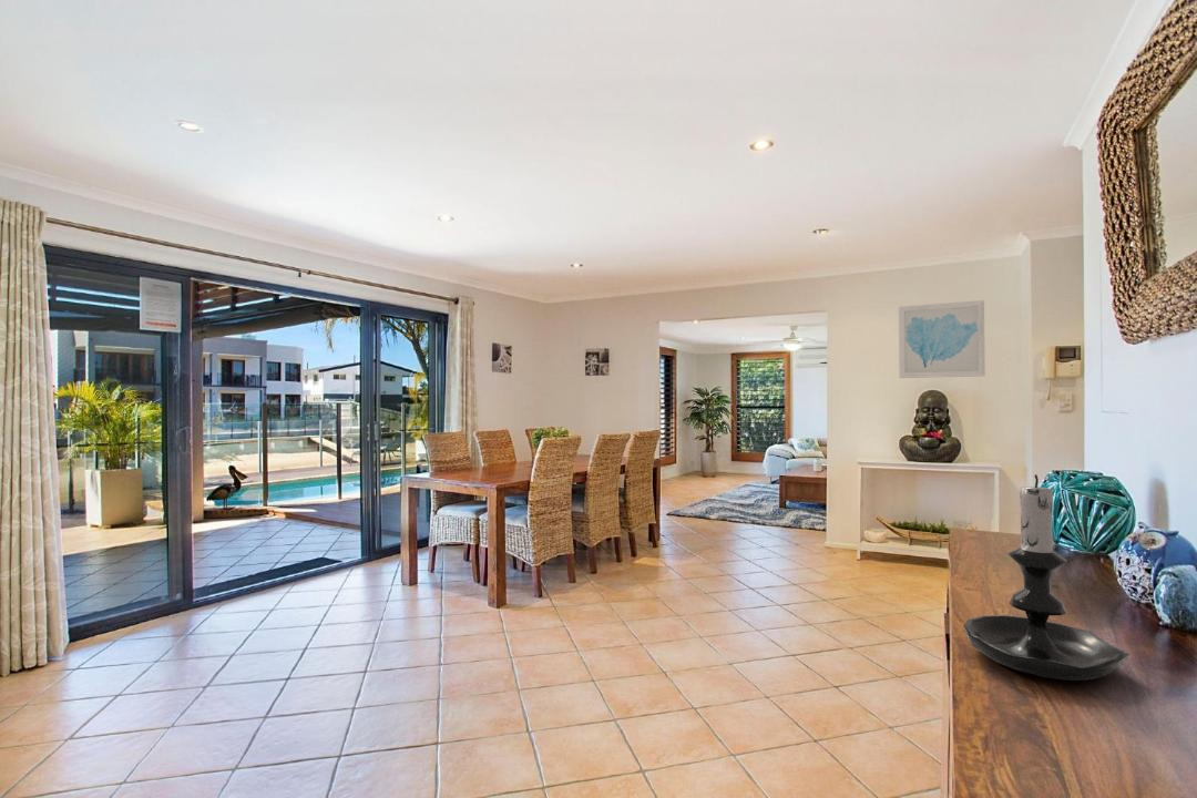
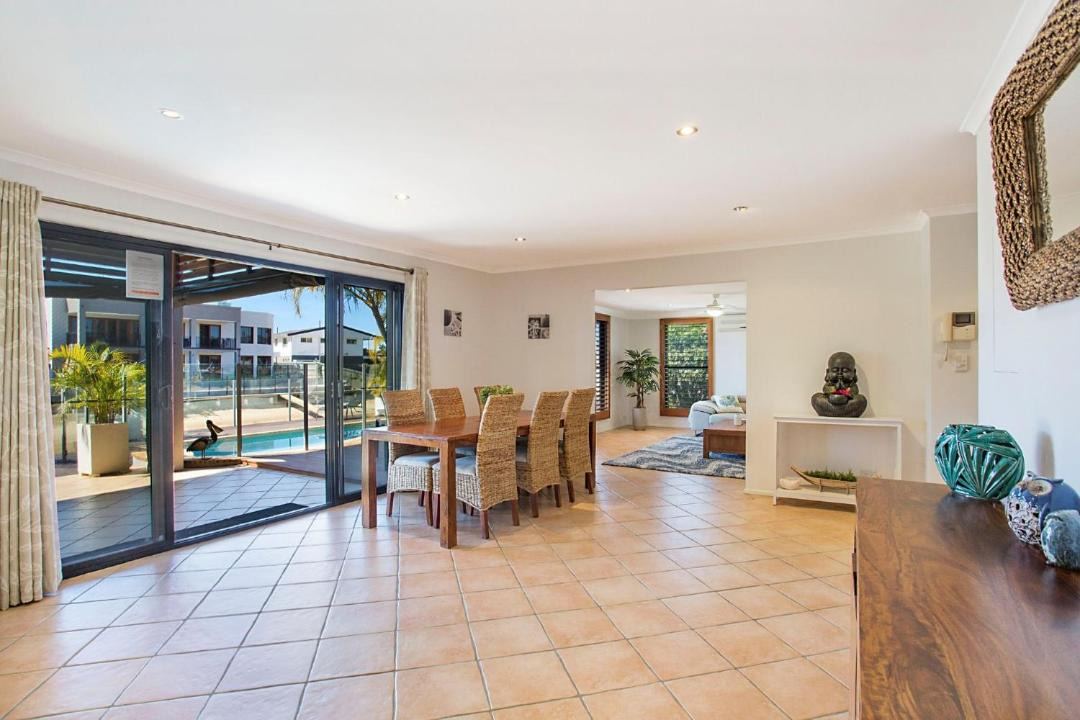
- wall art (940, 340)
- candle holder (1039, 567)
